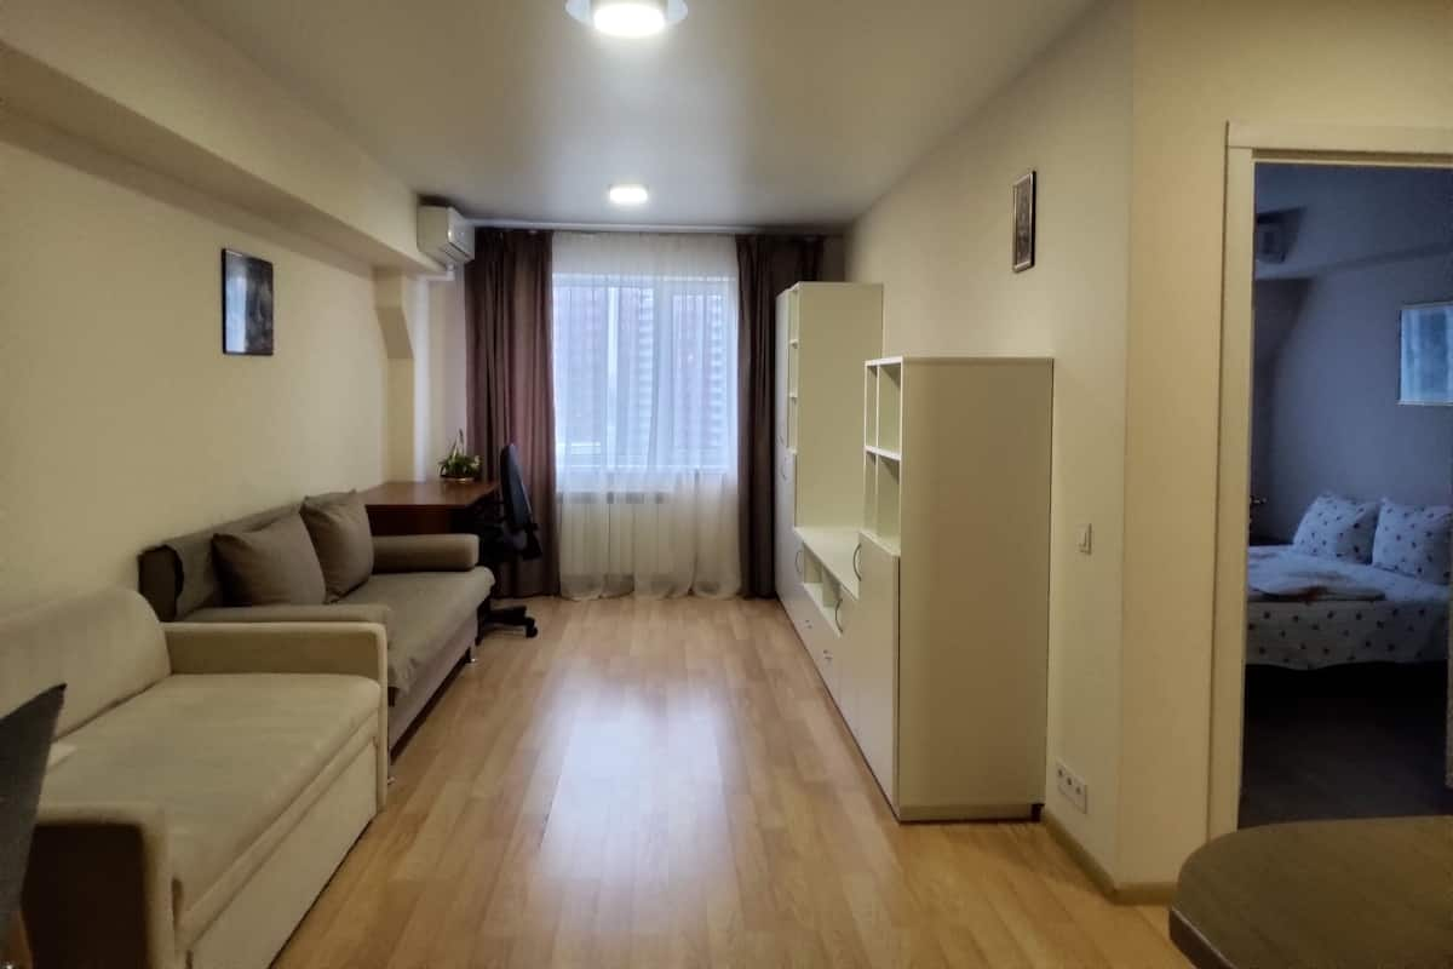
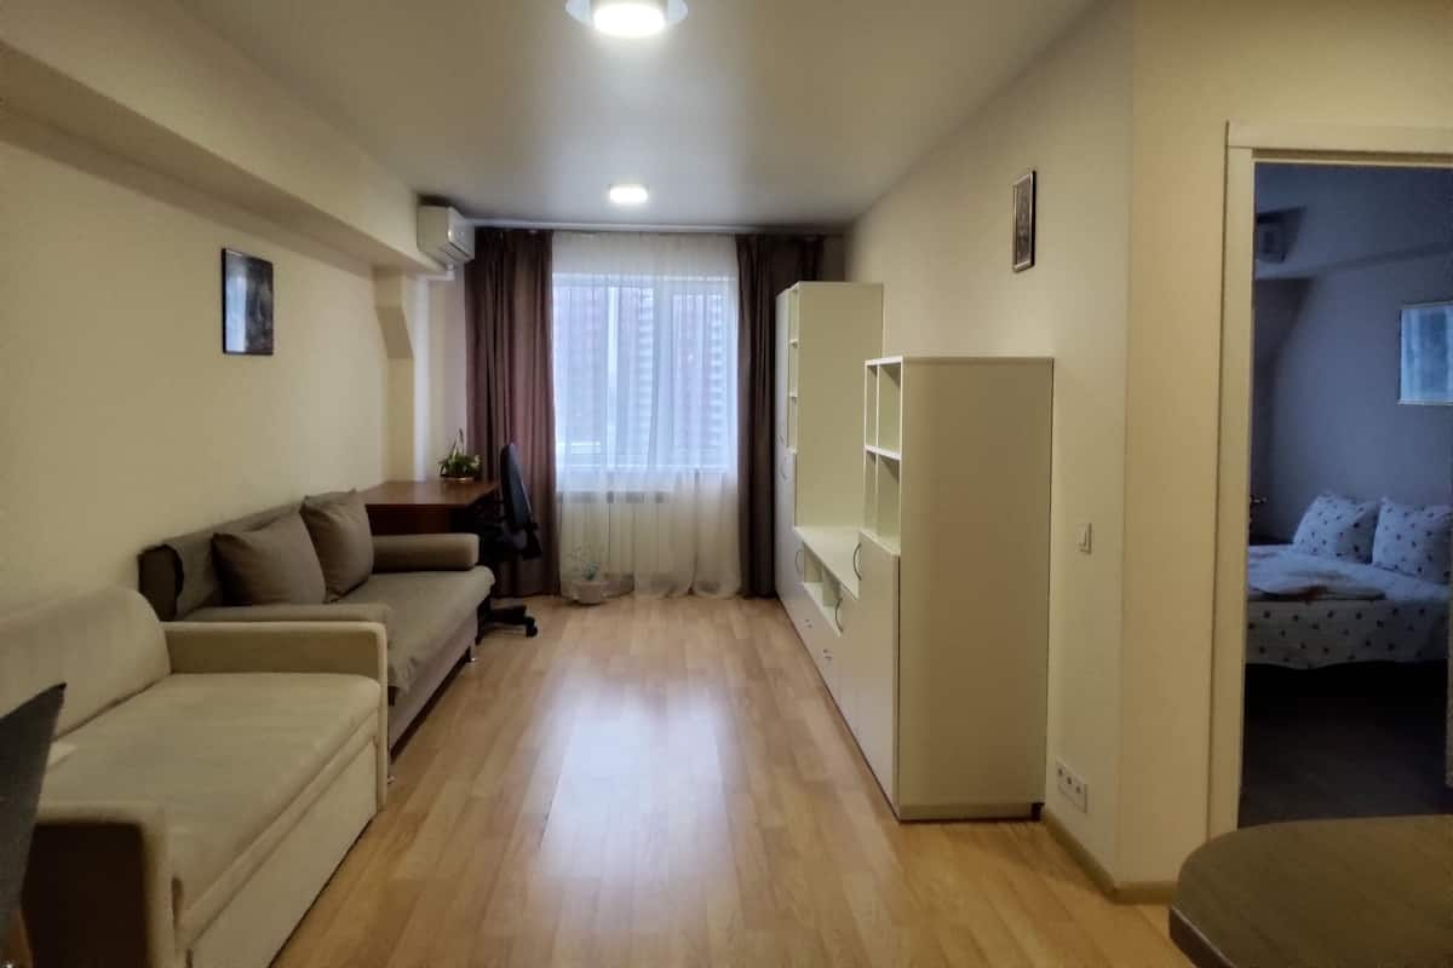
+ potted plant (588, 572)
